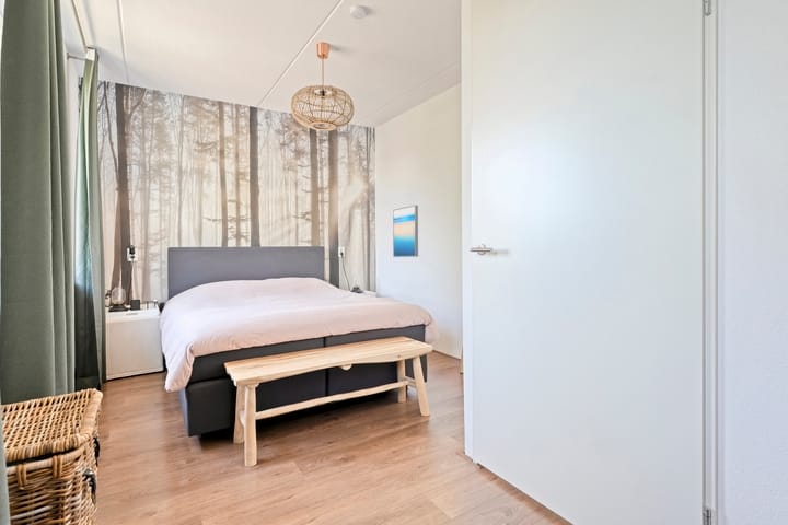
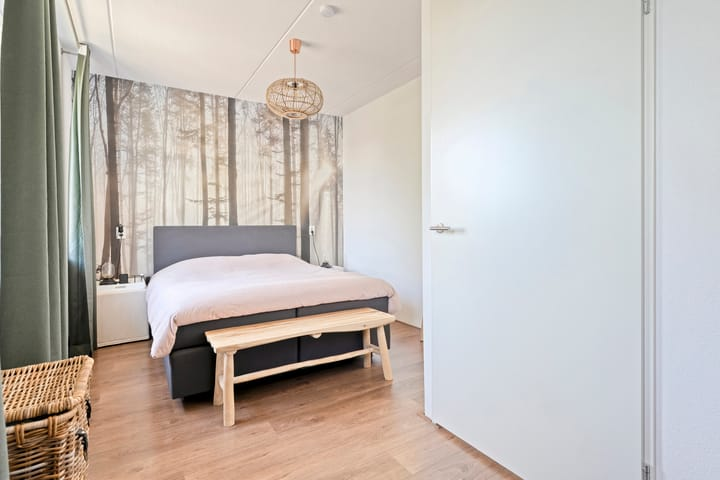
- wall art (405, 232)
